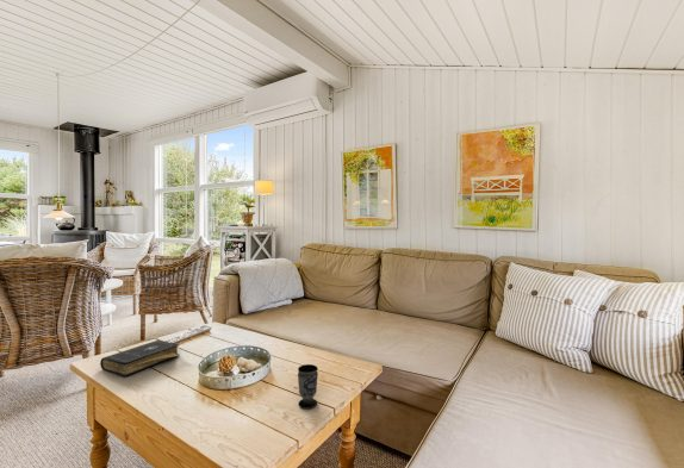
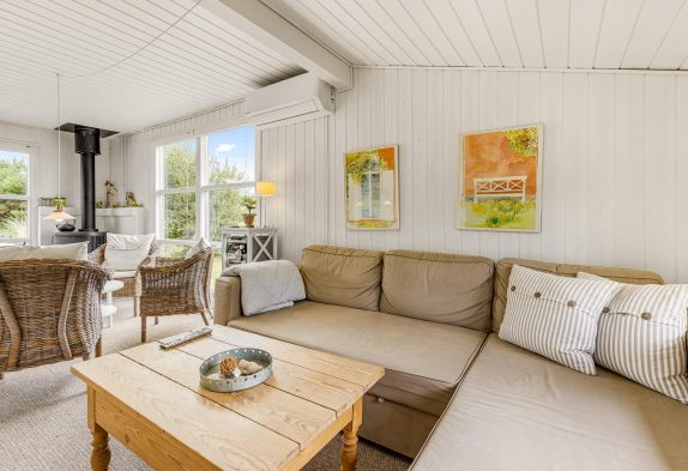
- book (144, 356)
- cup (307, 386)
